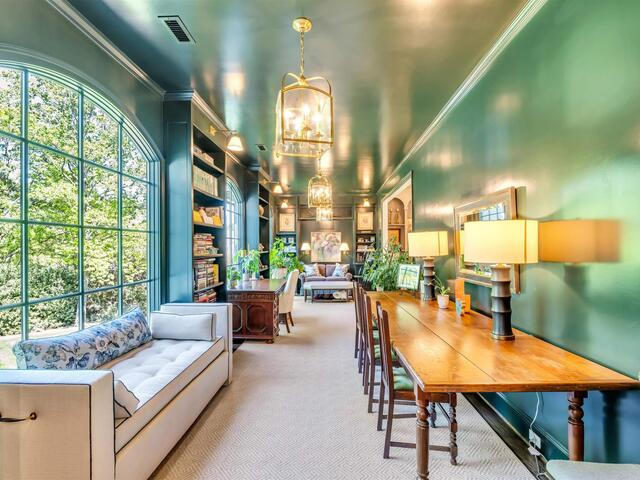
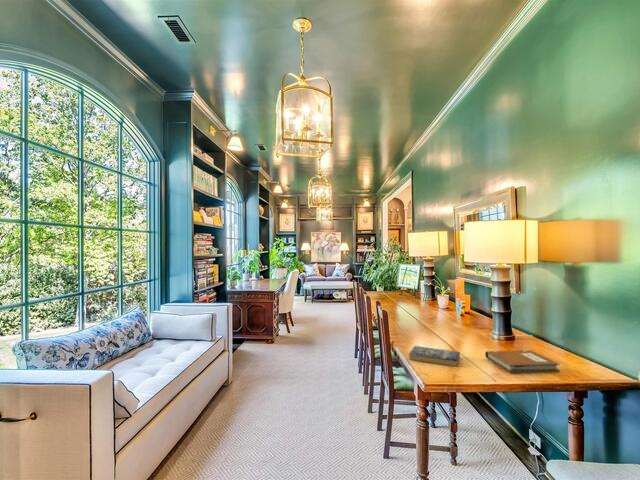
+ notebook (521, 360)
+ book (434, 355)
